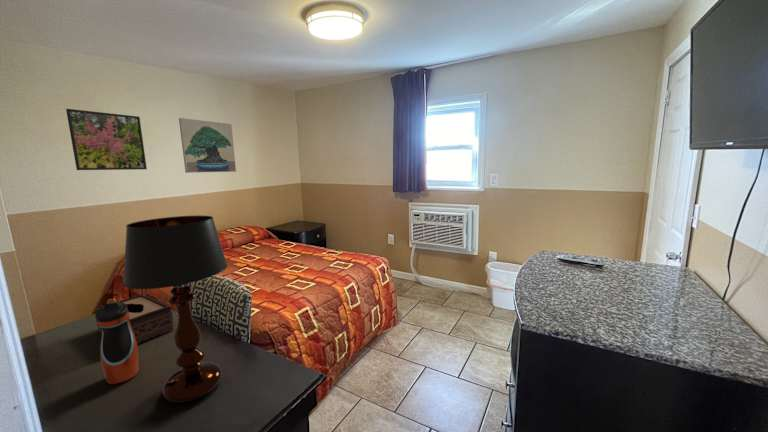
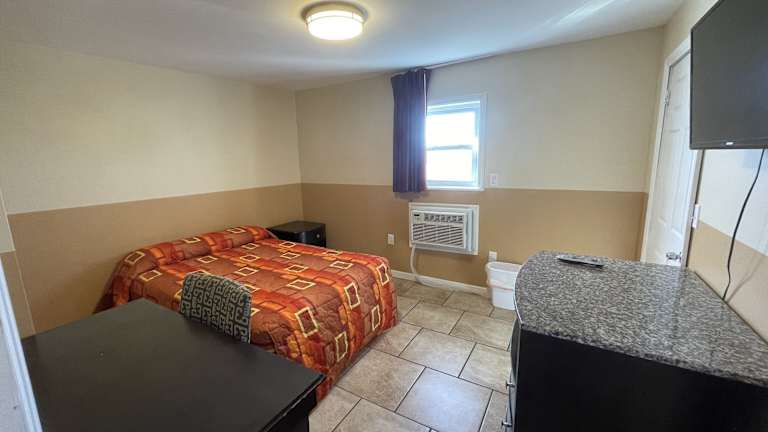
- water bottle (117, 338)
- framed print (110, 141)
- tissue box (134, 319)
- table lamp (183, 307)
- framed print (209, 147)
